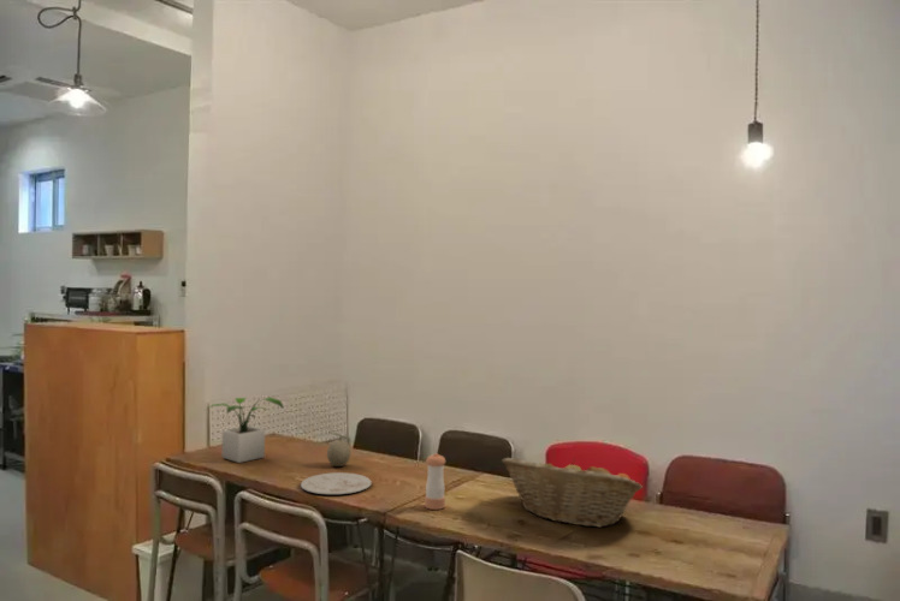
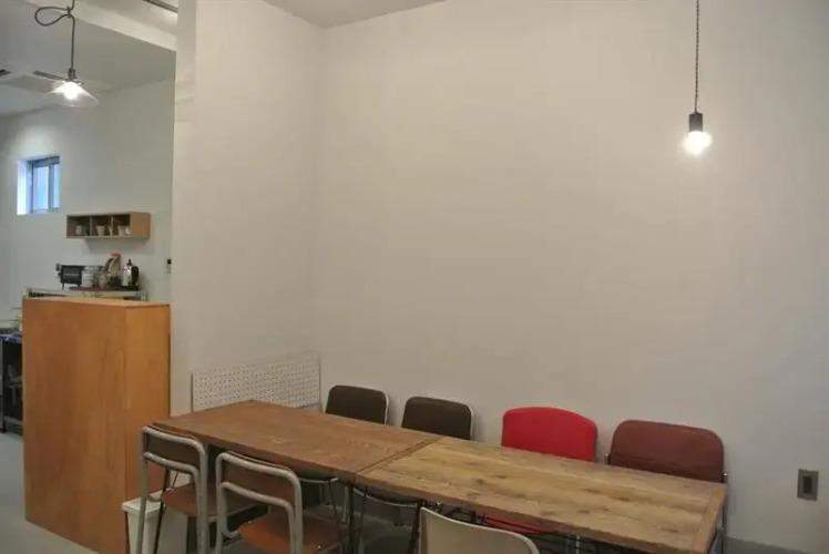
- pepper shaker (434, 480)
- potted plant (244, 427)
- plate (336, 483)
- fruit basket (569, 483)
- fruit (339, 450)
